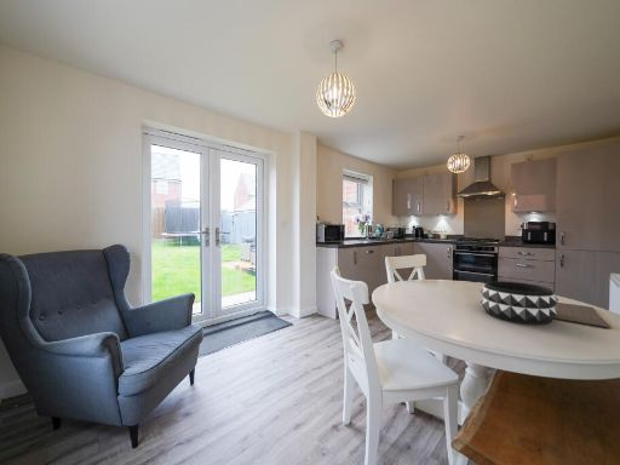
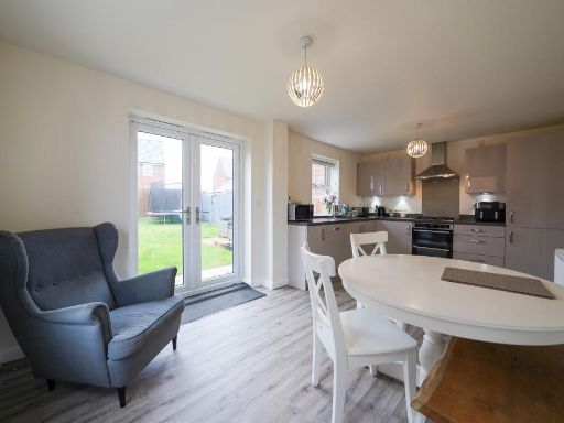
- decorative bowl (516, 300)
